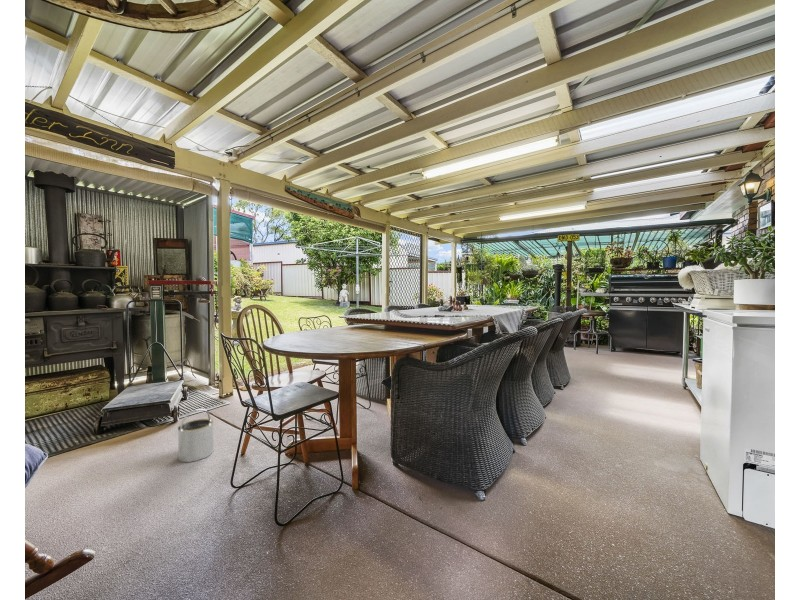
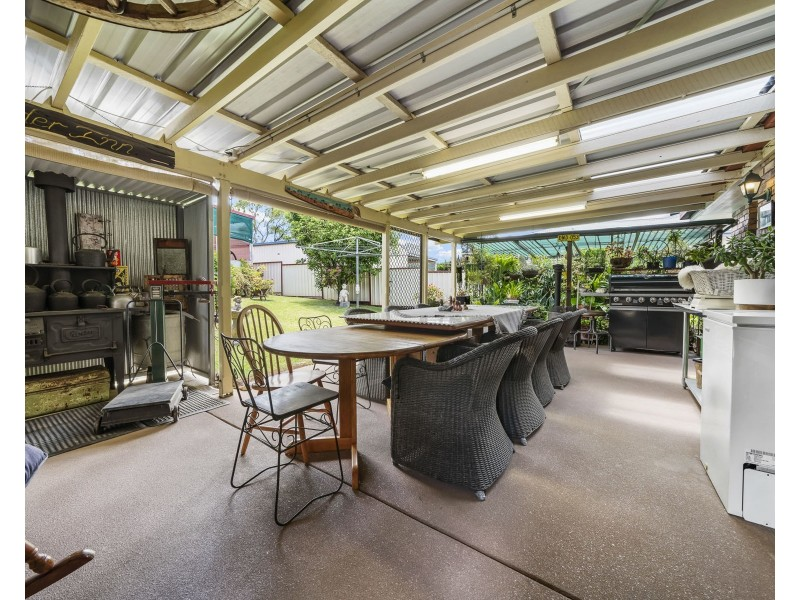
- bucket (196, 431)
